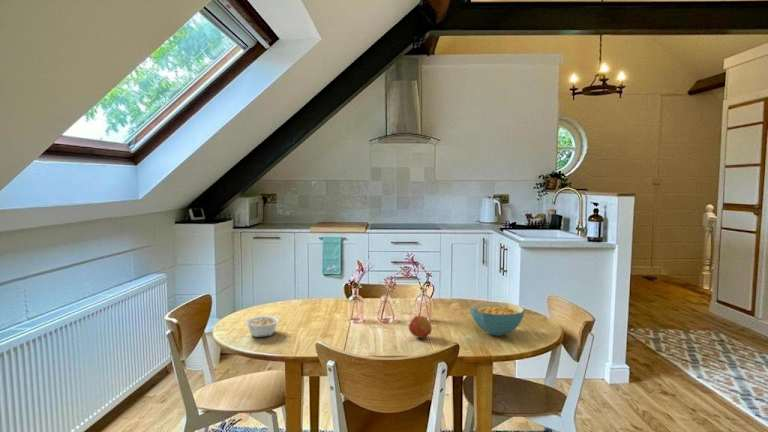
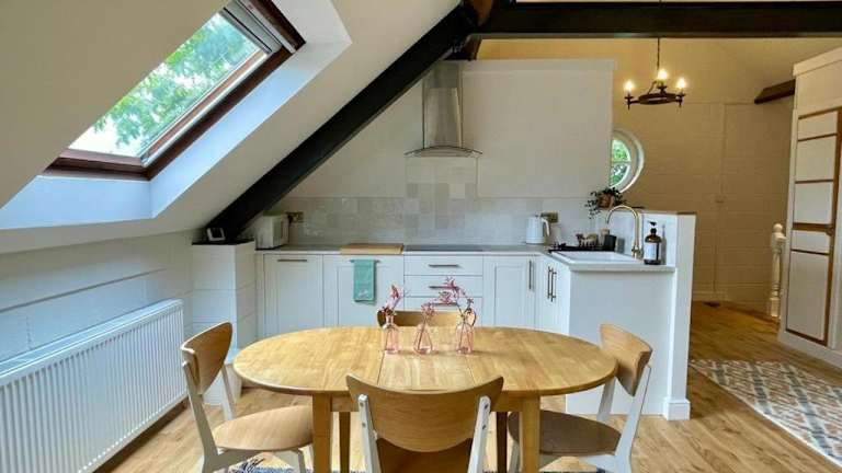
- legume (262, 326)
- cereal bowl (496, 320)
- fruit (420, 326)
